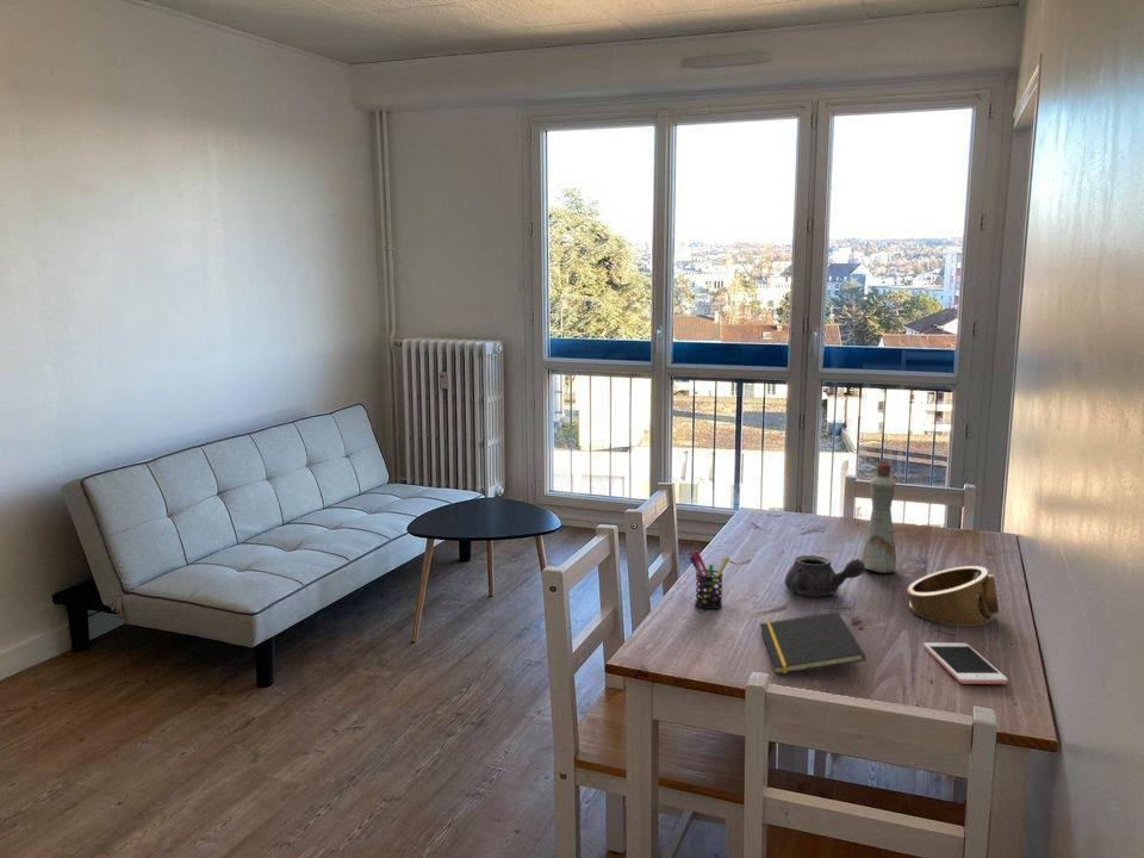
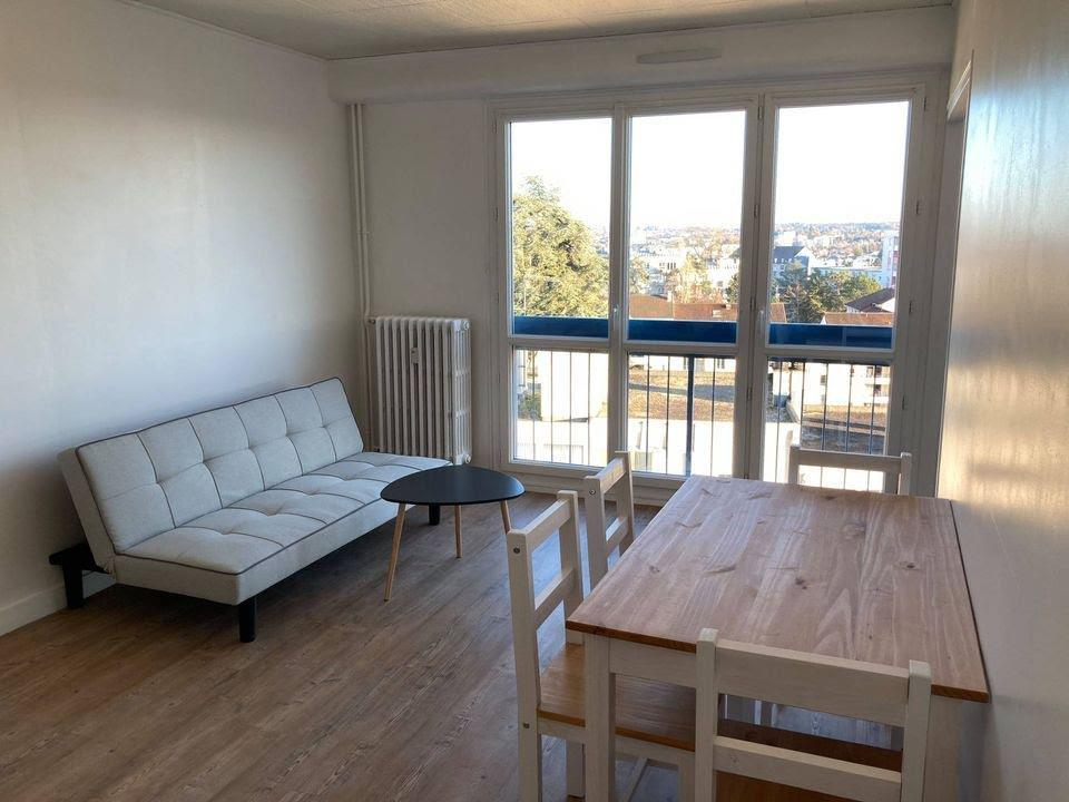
- notepad (808, 640)
- teapot (823, 574)
- bottle (879, 515)
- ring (952, 590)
- pen holder (708, 578)
- cell phone (963, 661)
